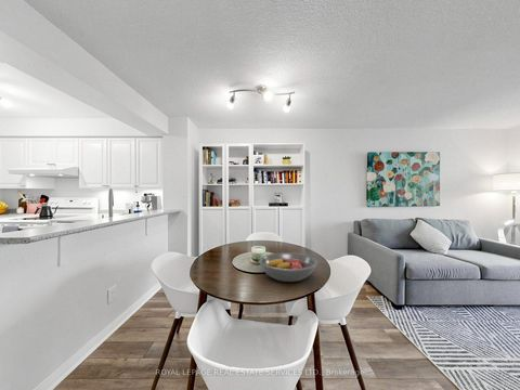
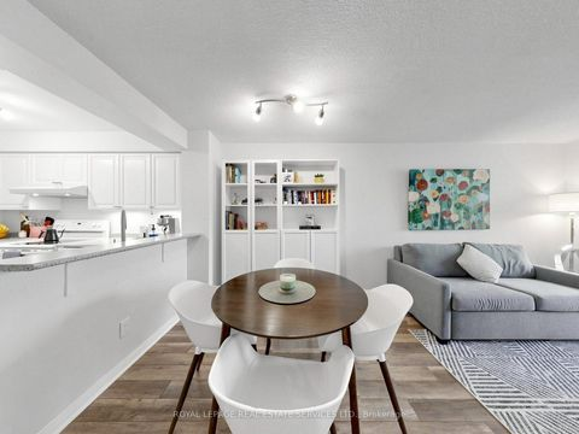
- fruit bowl (287, 265)
